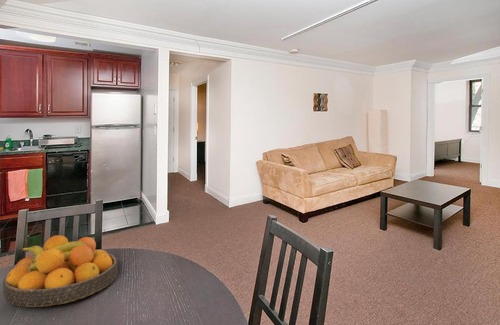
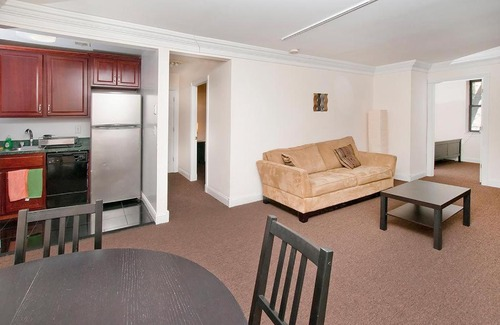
- fruit bowl (65, 261)
